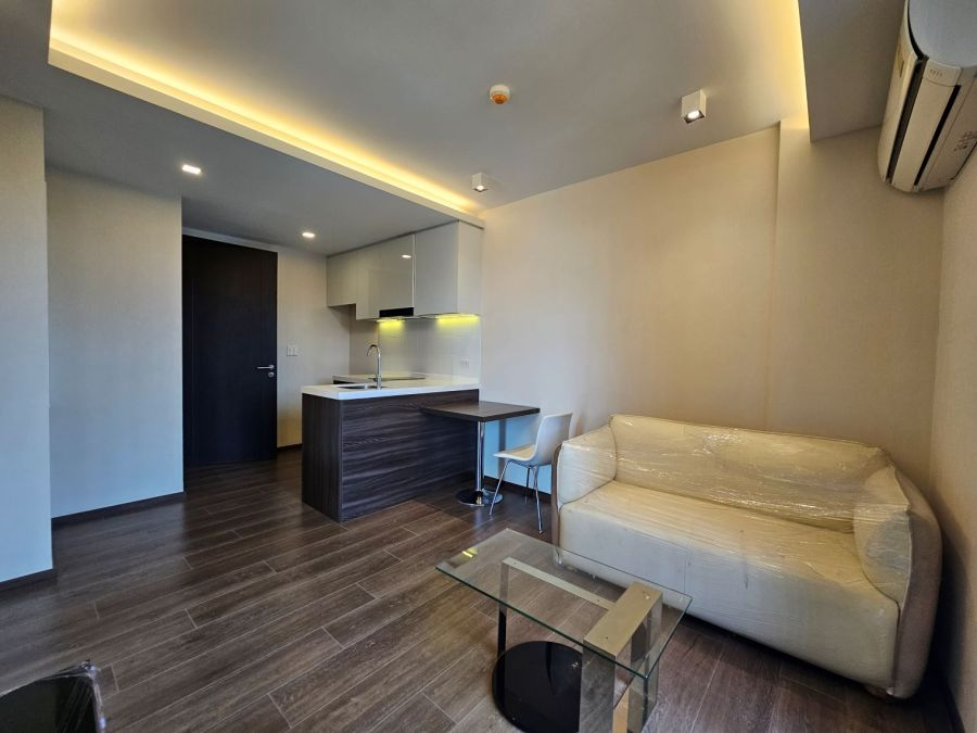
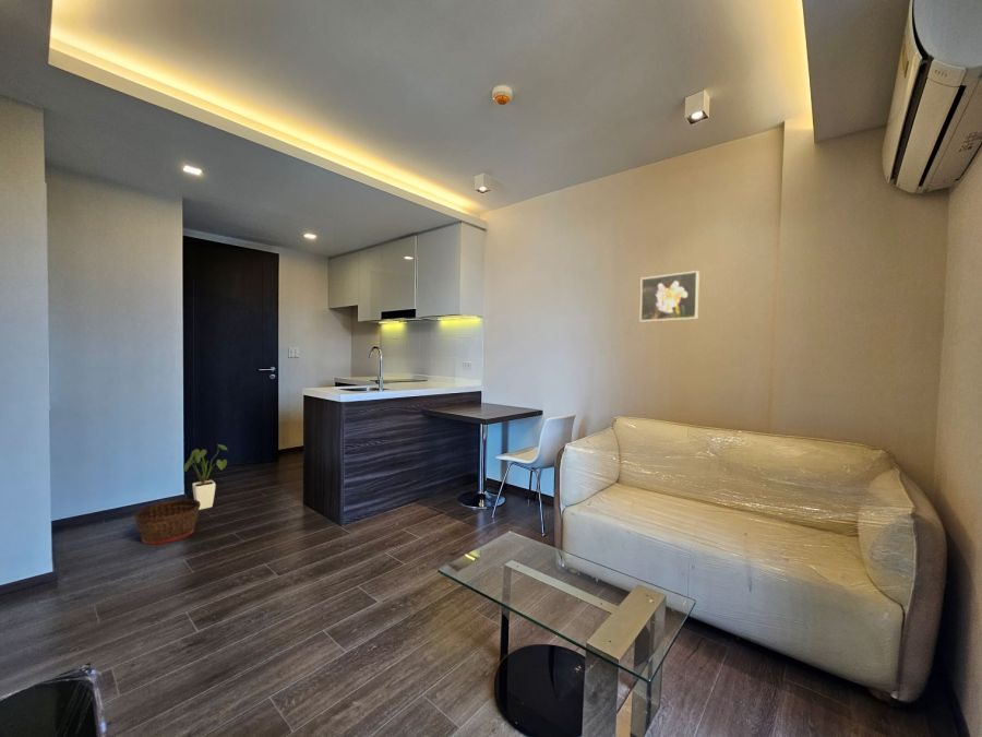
+ basket (168, 521)
+ house plant (207, 476)
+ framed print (668, 297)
